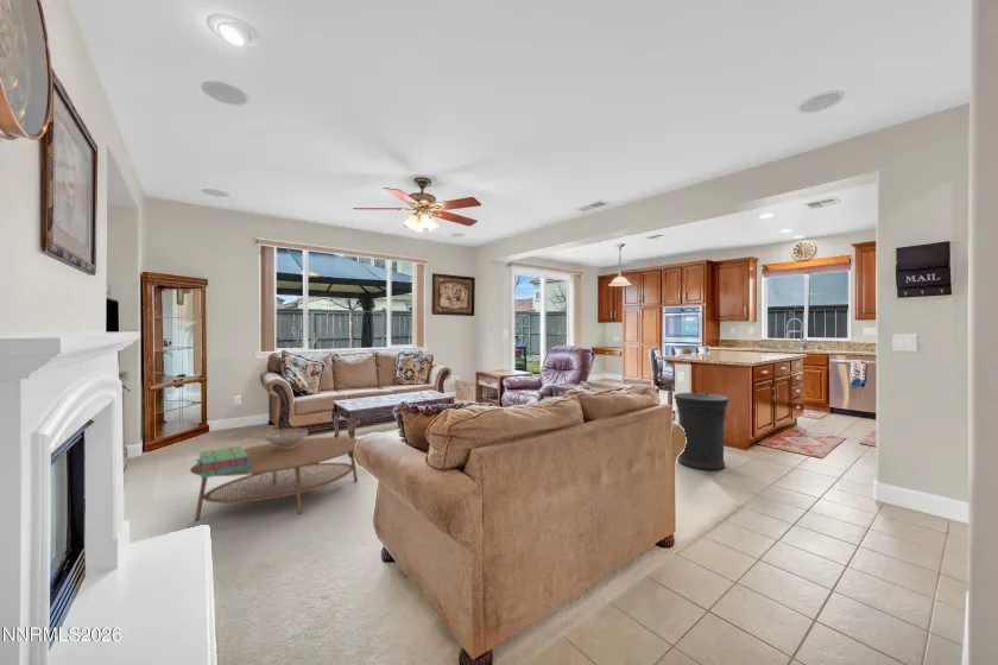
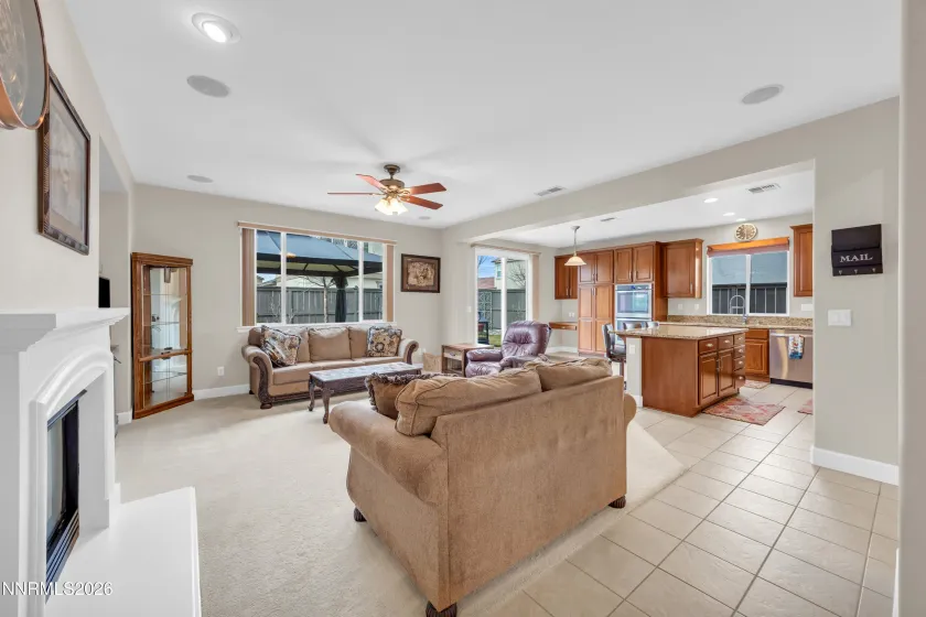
- stack of books (223, 460)
- trash can (700, 426)
- decorative bowl (286, 439)
- coffee table (285, 474)
